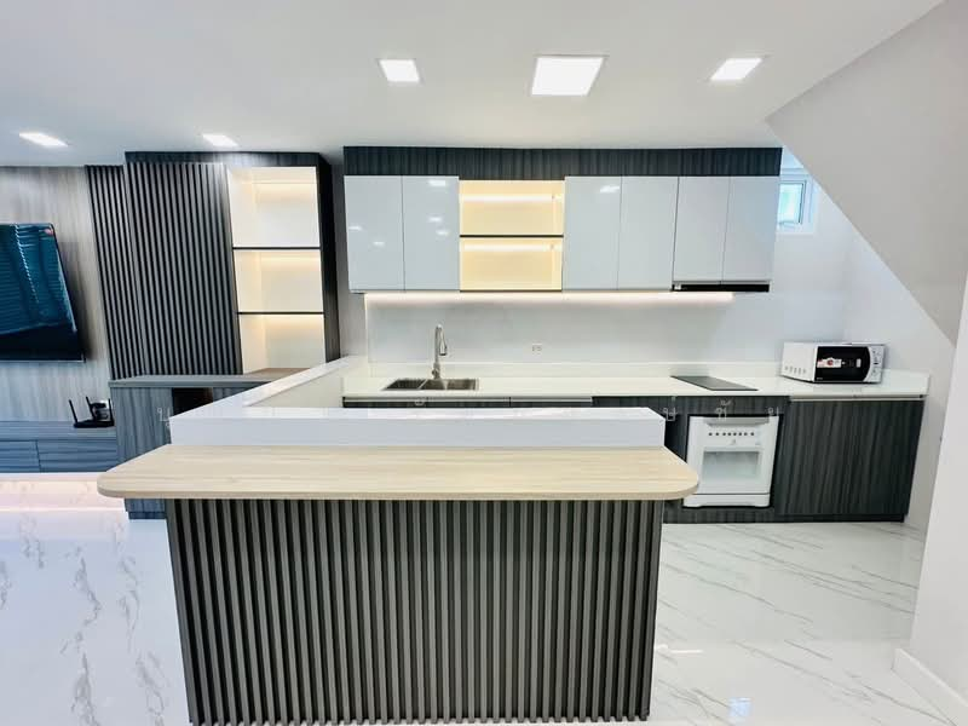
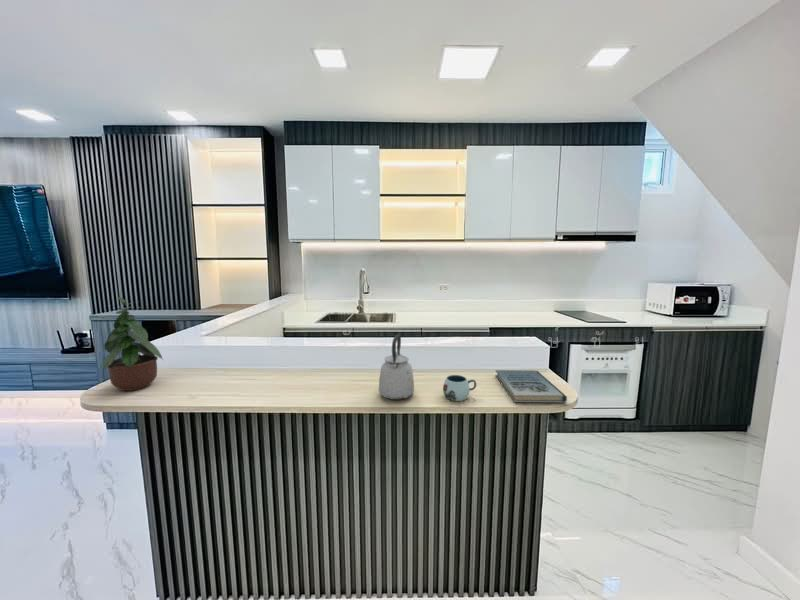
+ mug (459, 387)
+ potted plant (129, 341)
+ kettle (397, 363)
+ book (527, 384)
